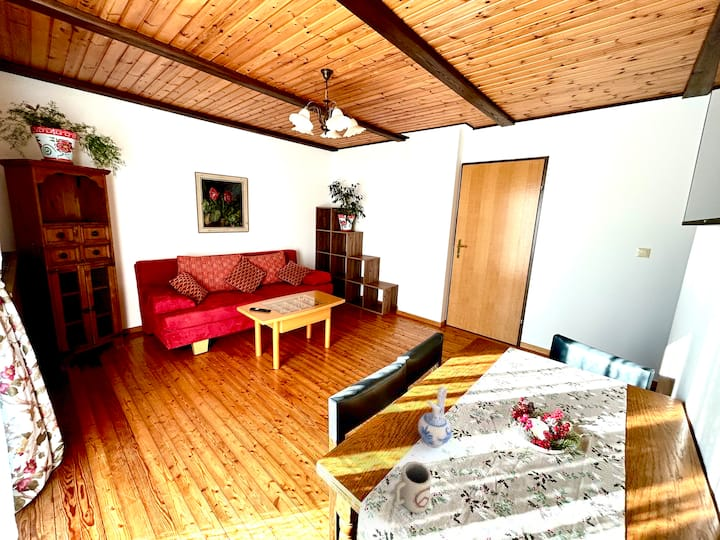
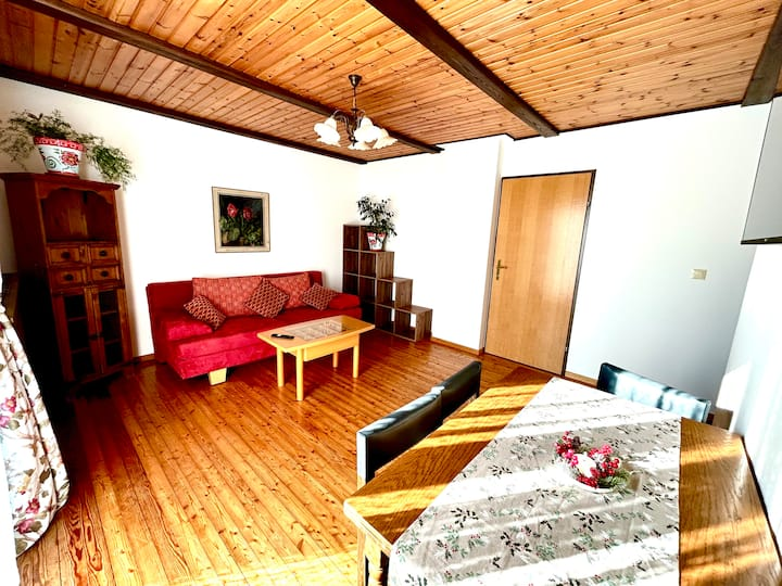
- cup (411, 488)
- ceramic pitcher (435, 416)
